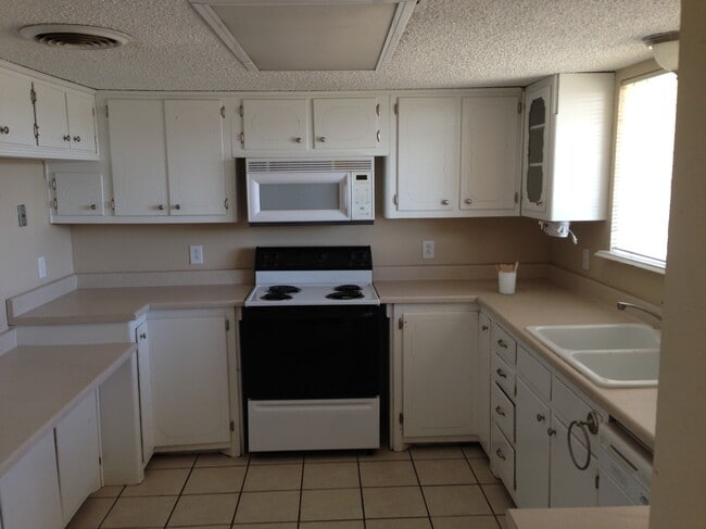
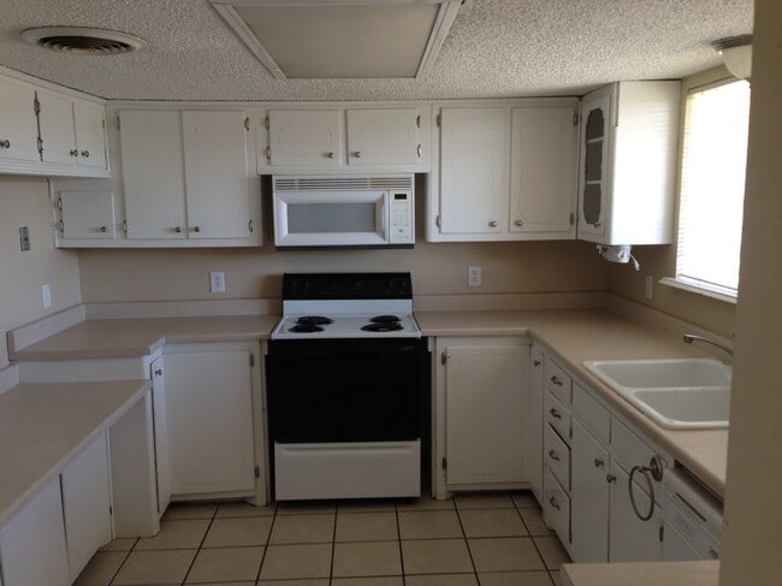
- utensil holder (506, 277)
